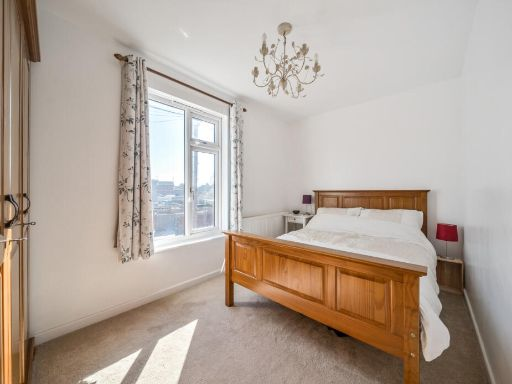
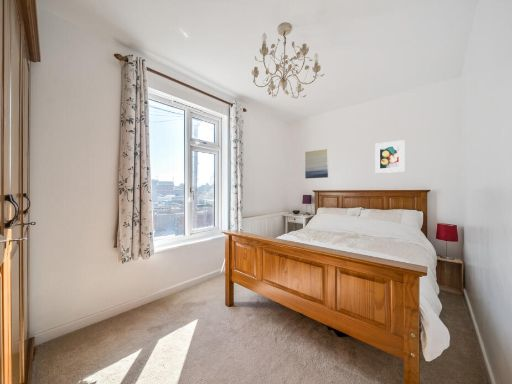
+ wall art (316, 164)
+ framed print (389, 157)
